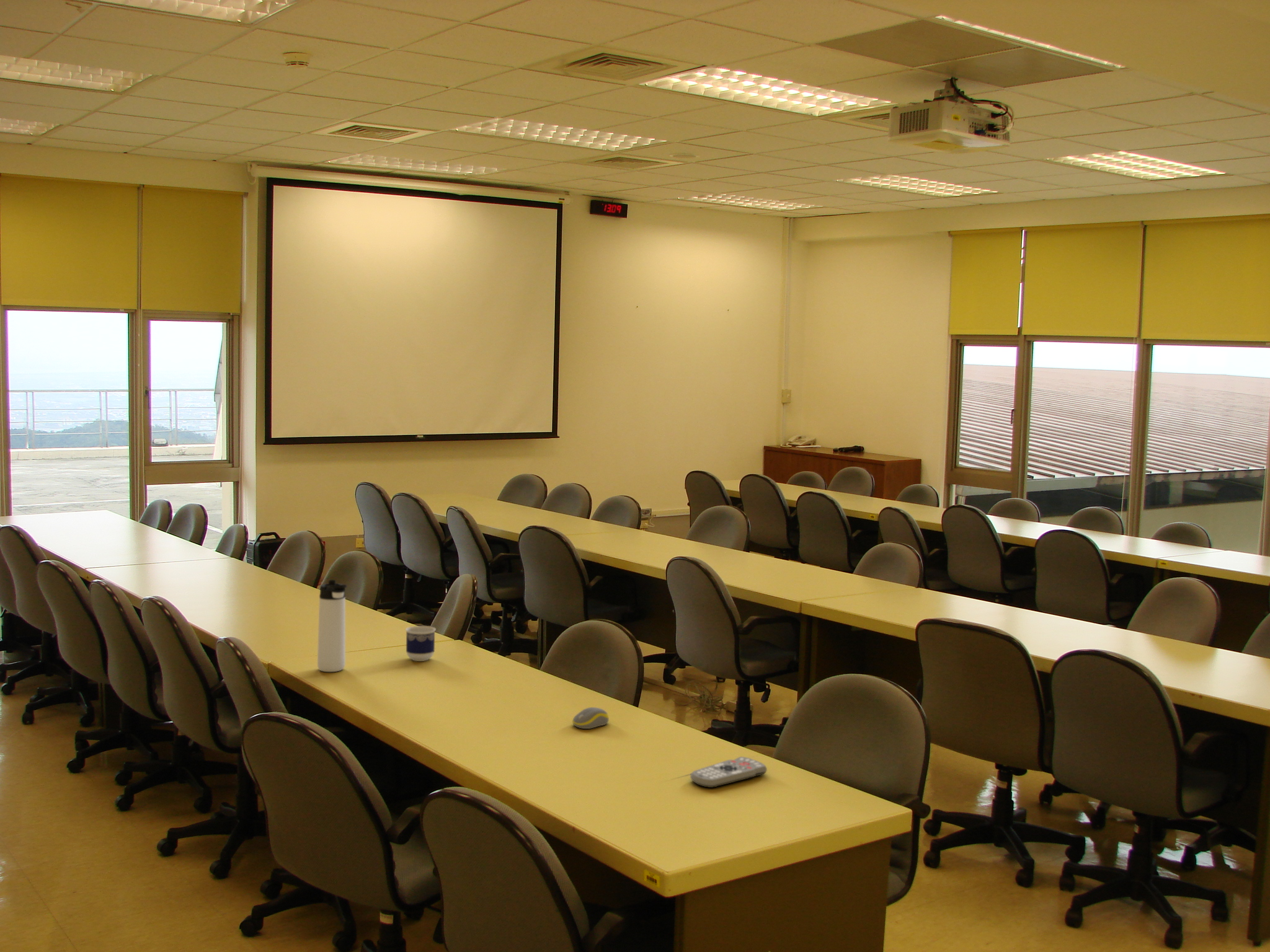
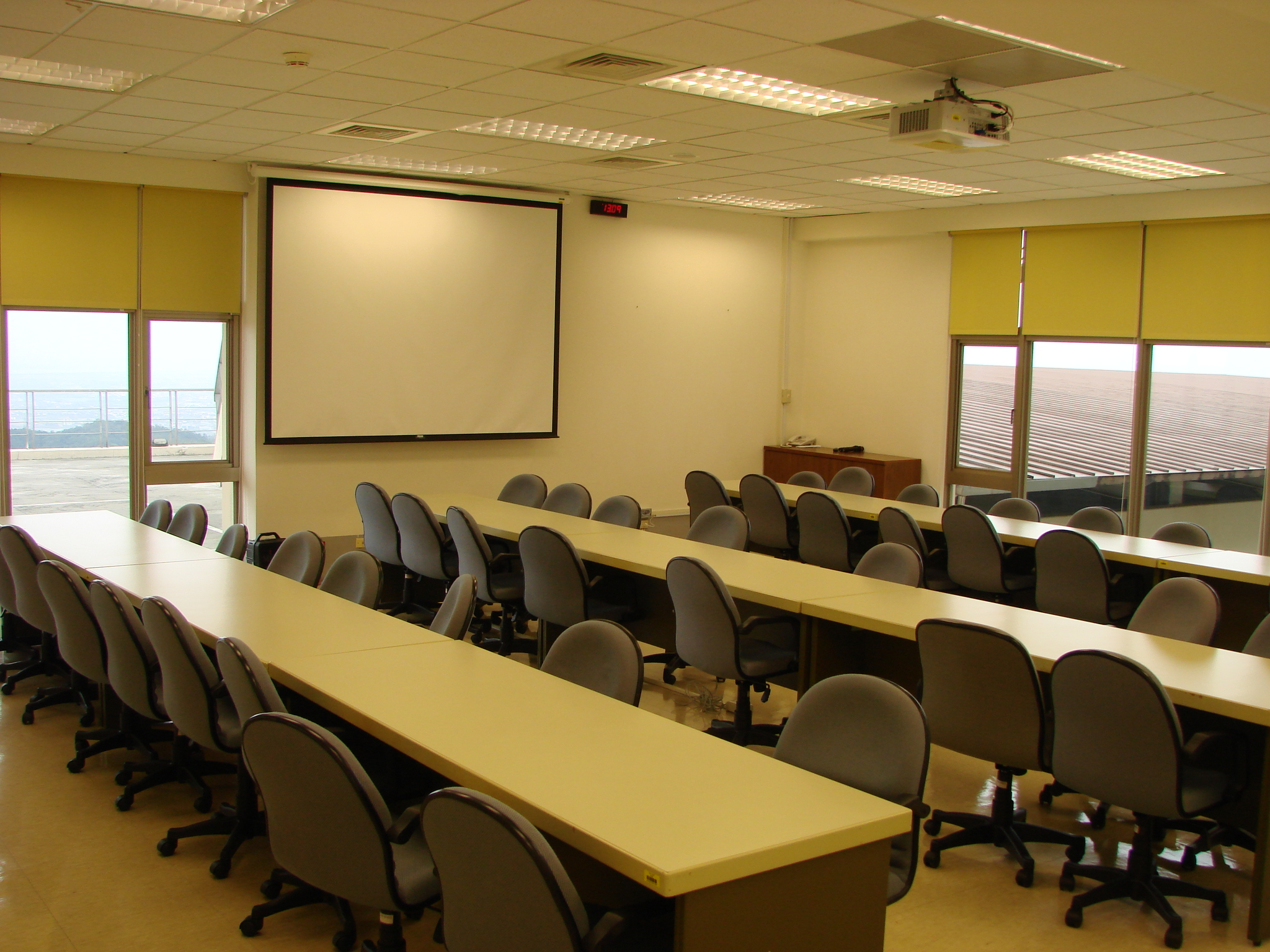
- computer mouse (590, 716)
- thermos bottle (334, 626)
- remote control (727, 772)
- cup (418, 643)
